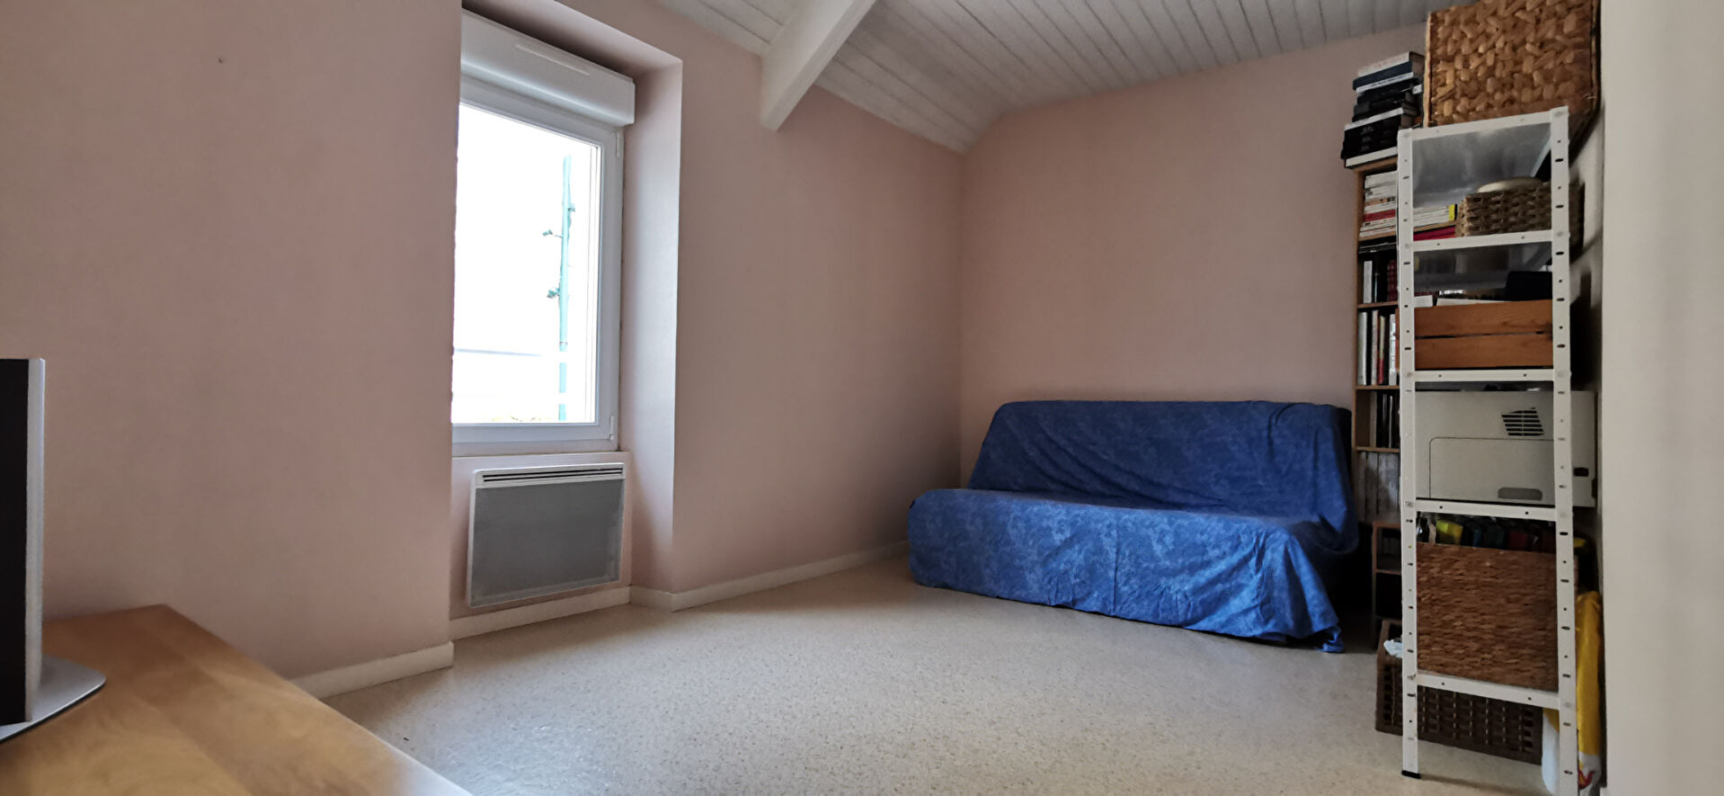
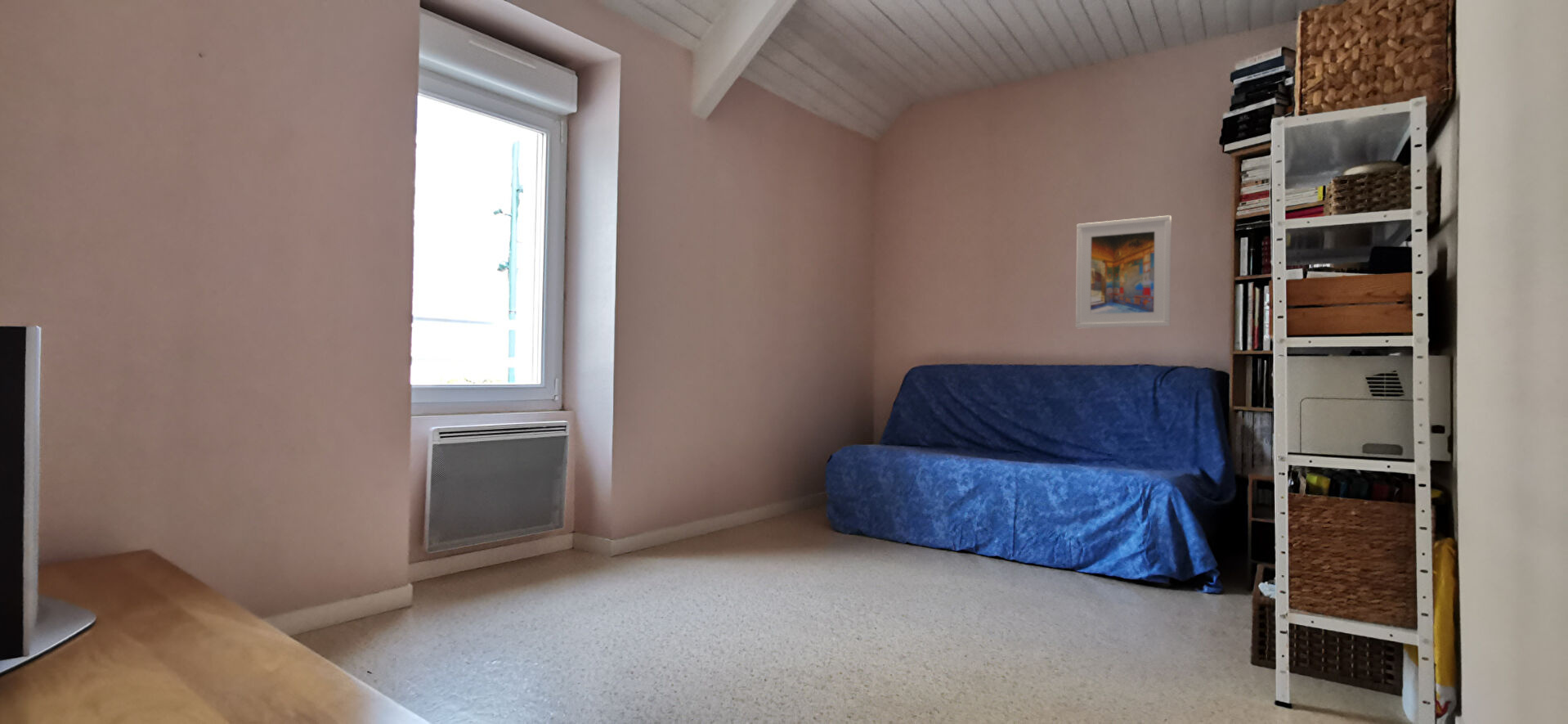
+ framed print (1122, 273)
